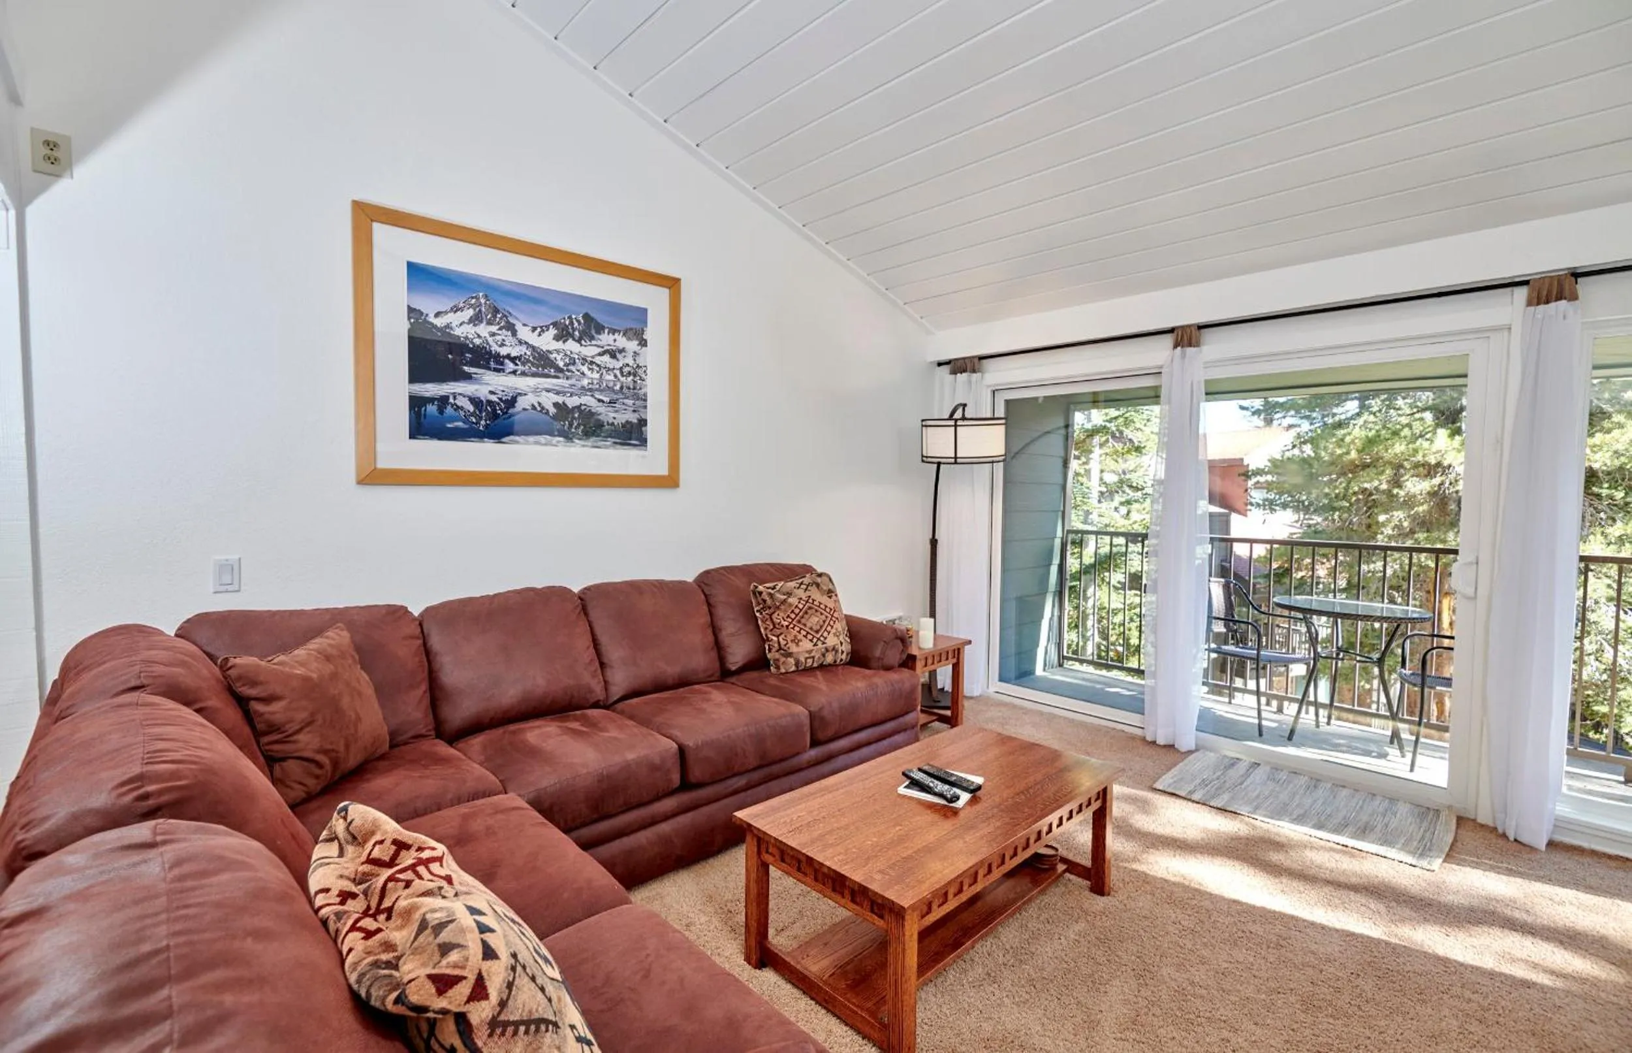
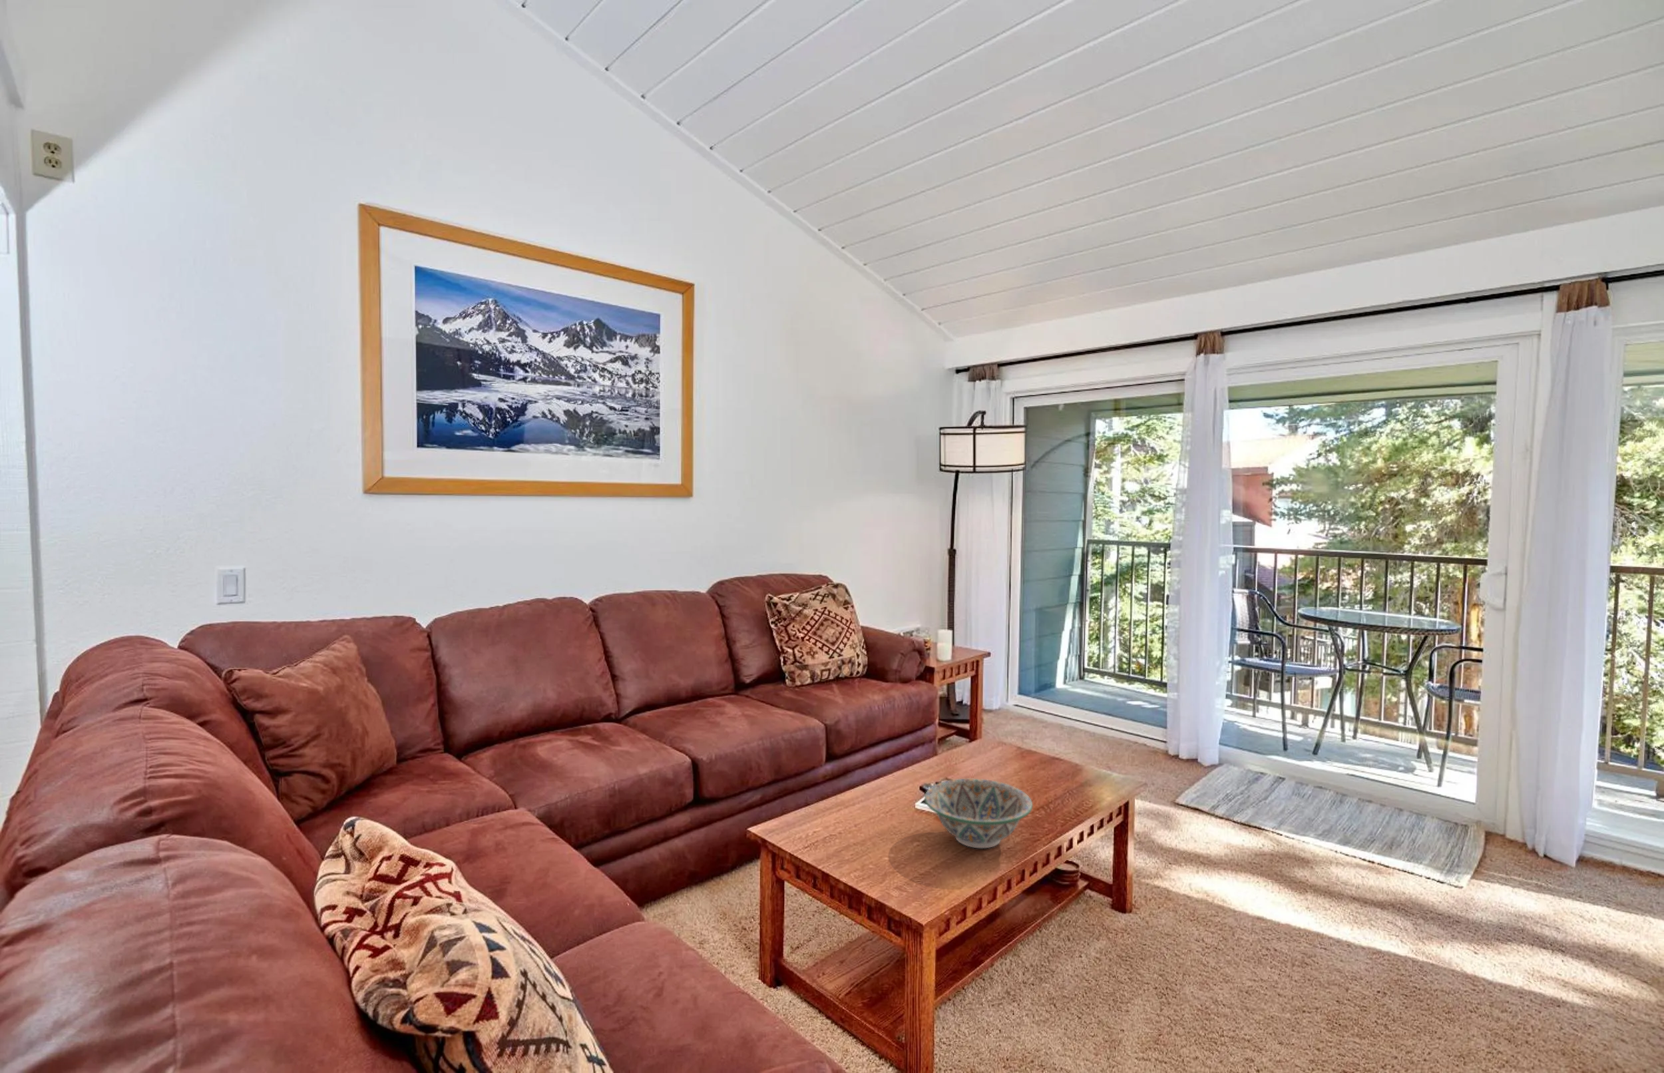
+ decorative bowl (978, 817)
